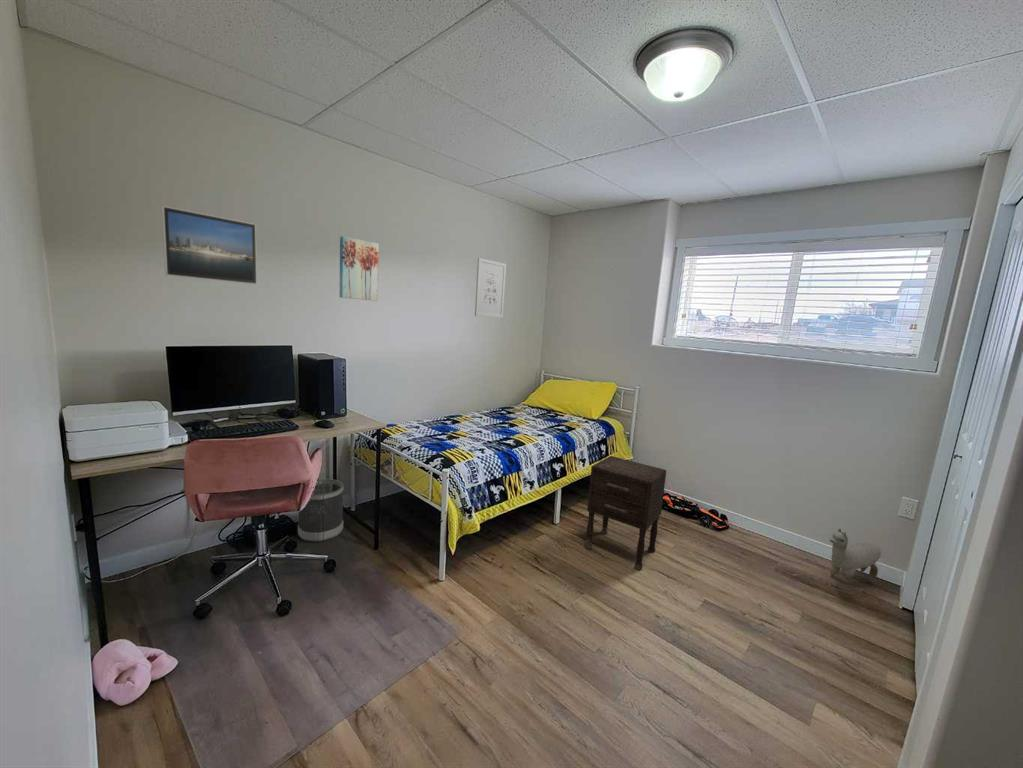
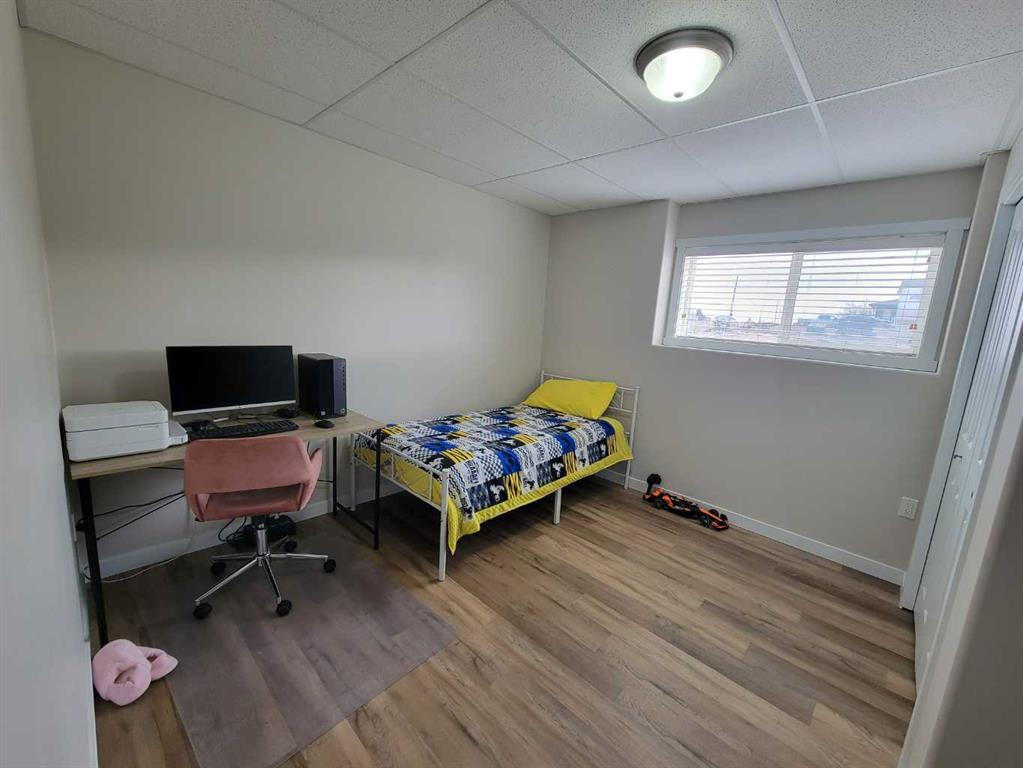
- wastebasket (321, 509)
- plush toy (850, 553)
- nightstand (624, 509)
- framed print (212, 248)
- wall art (490, 289)
- wall art (359, 269)
